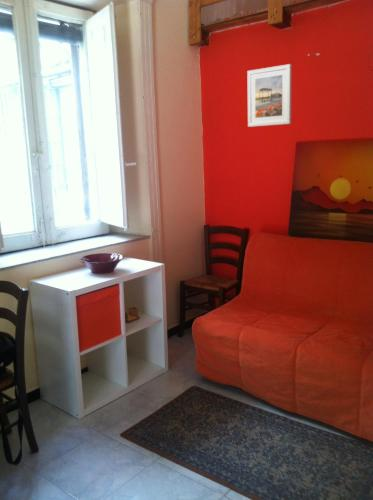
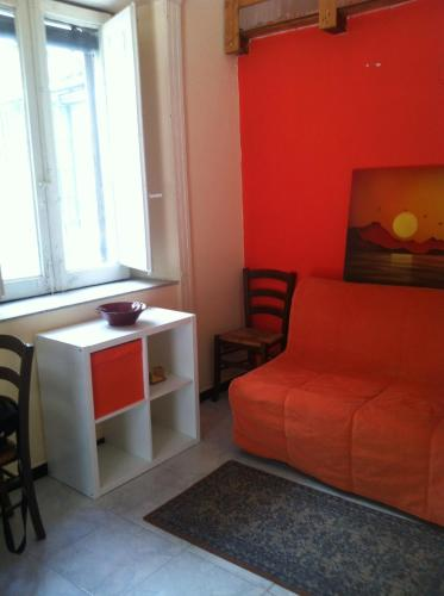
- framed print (268, 97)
